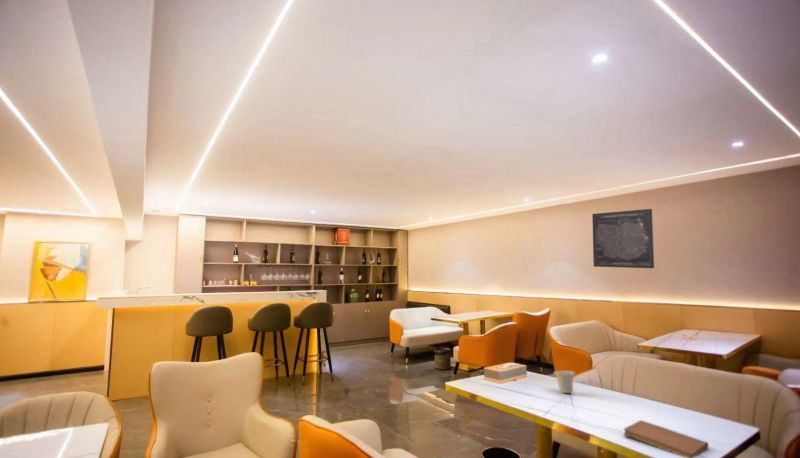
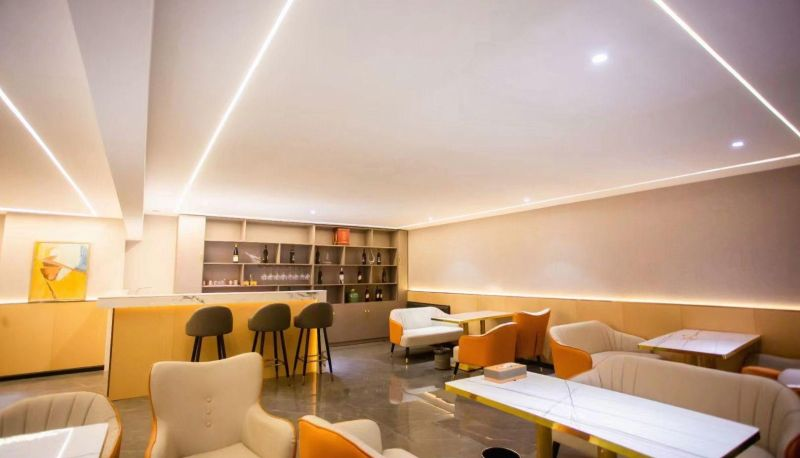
- cup (564, 381)
- notebook (664, 438)
- wall art (621, 239)
